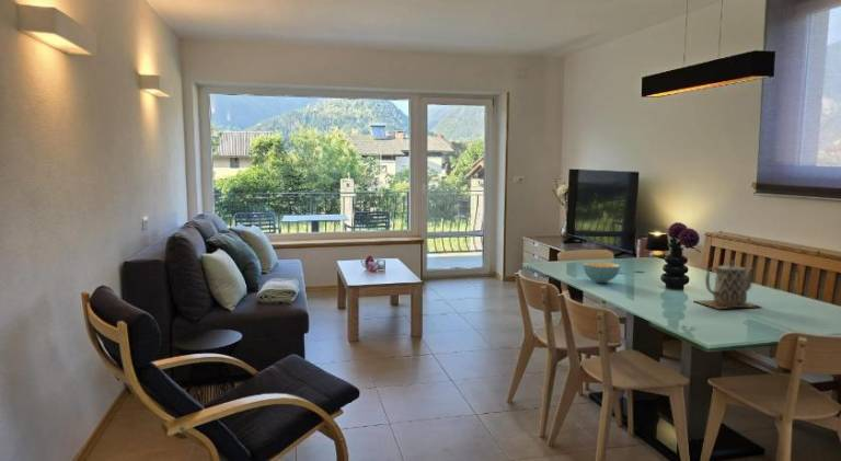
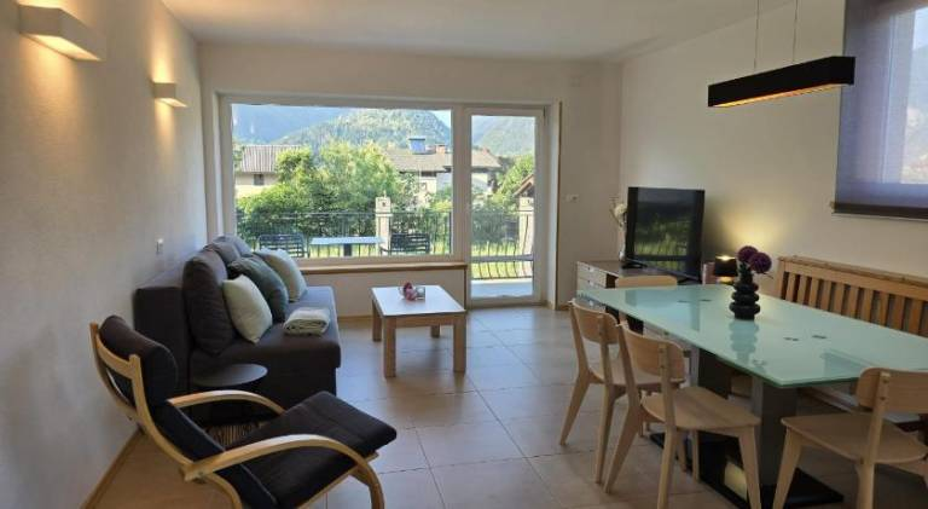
- teapot (727, 281)
- cereal bowl (600, 273)
